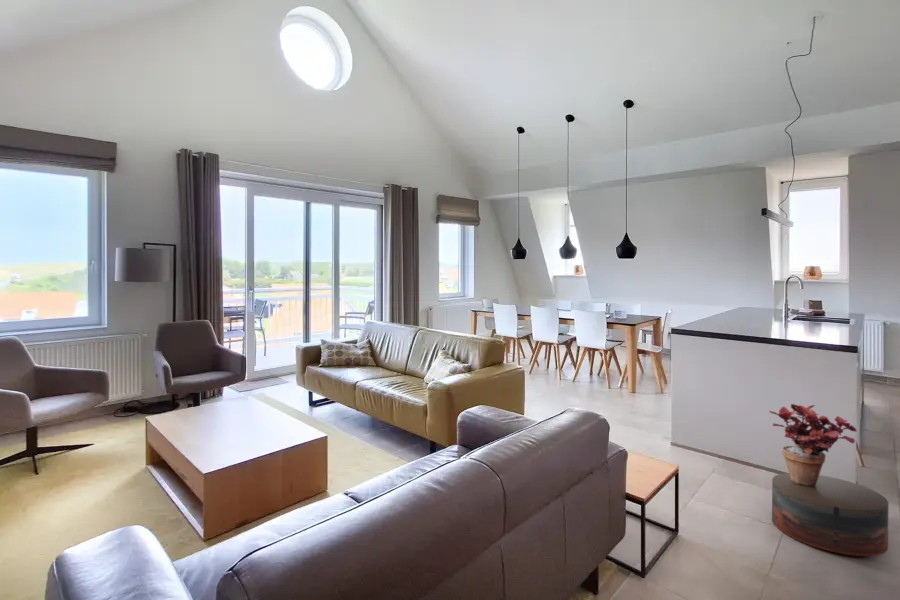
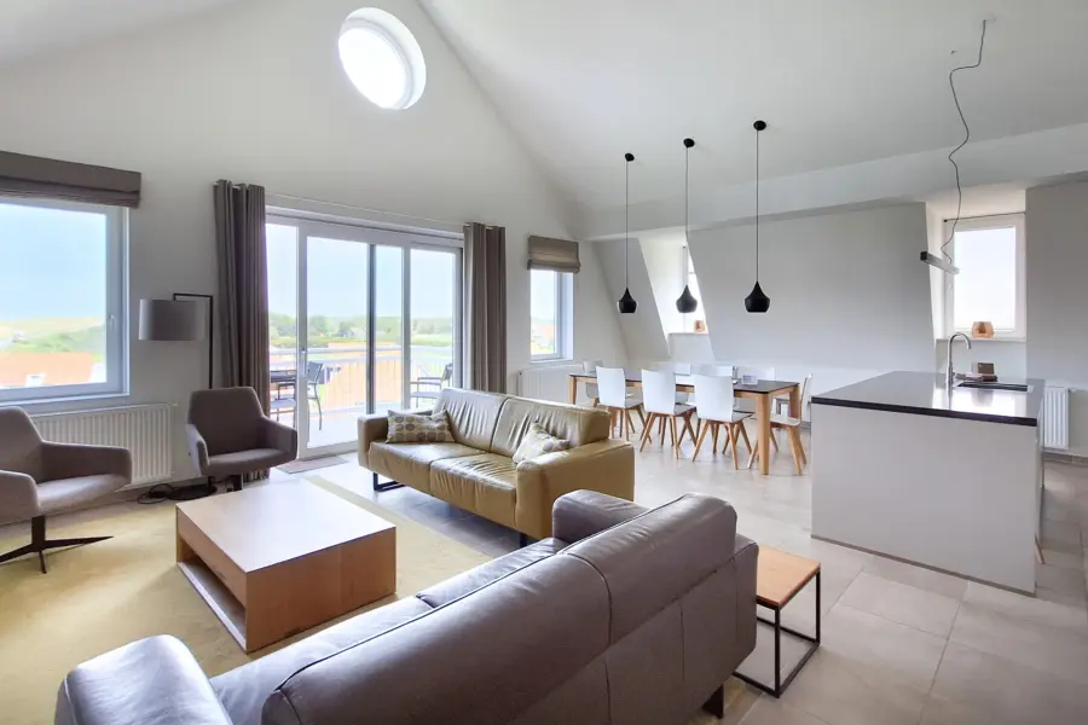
- potted plant (810, 445)
- stool (826, 510)
